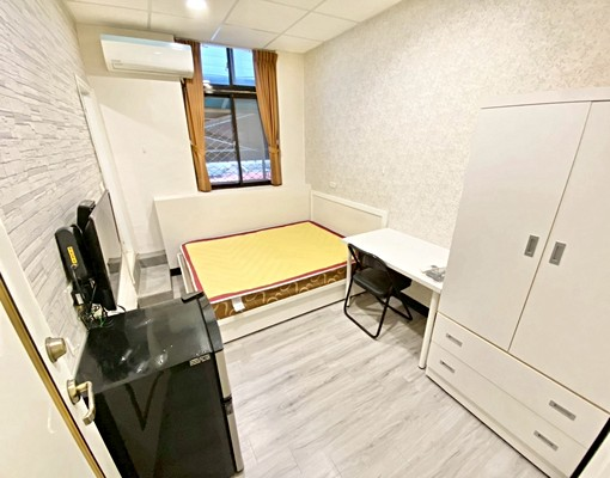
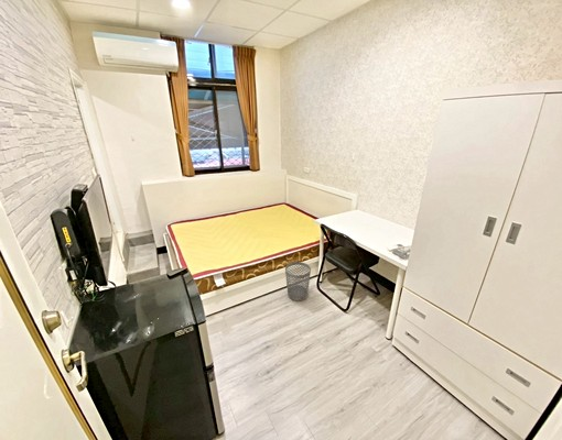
+ wastebasket (298, 282)
